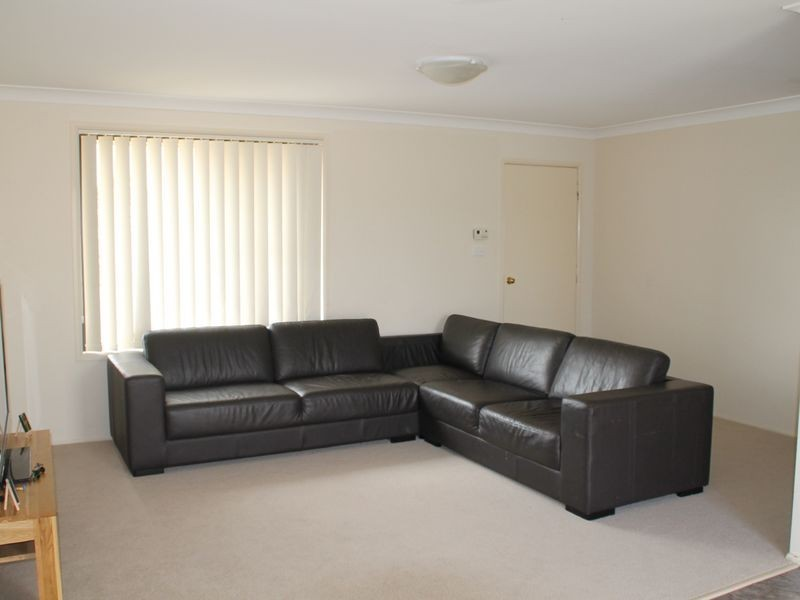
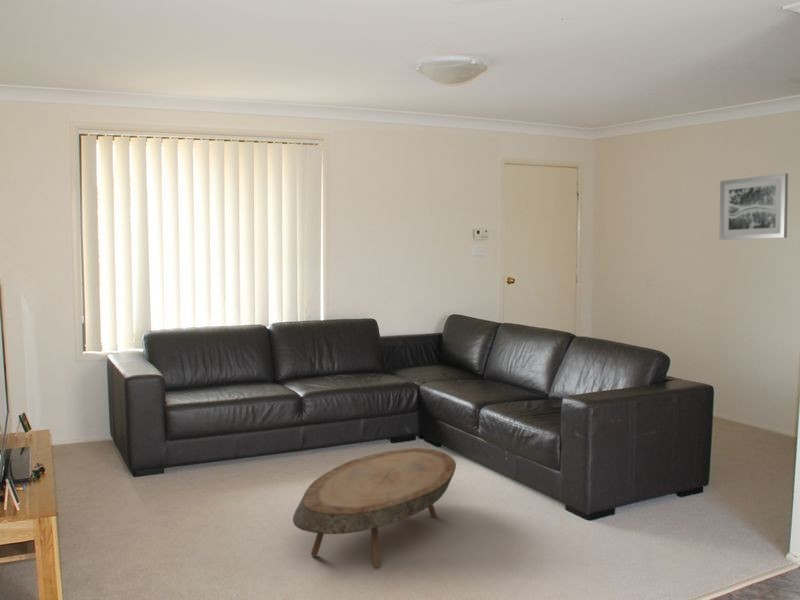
+ coffee table (382, 505)
+ wall art (752, 208)
